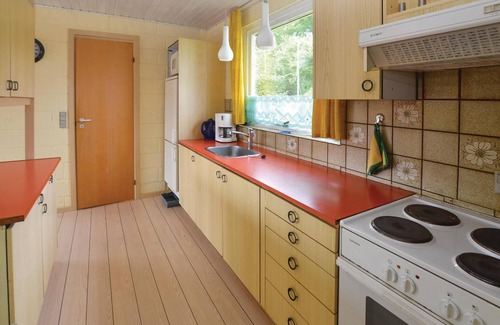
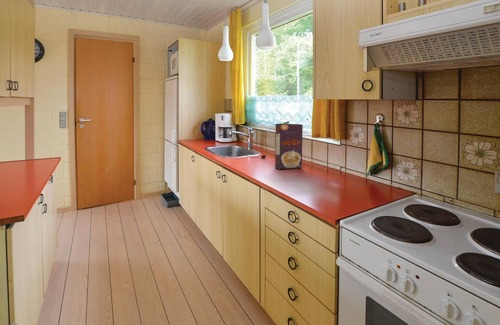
+ cereal box (288, 146)
